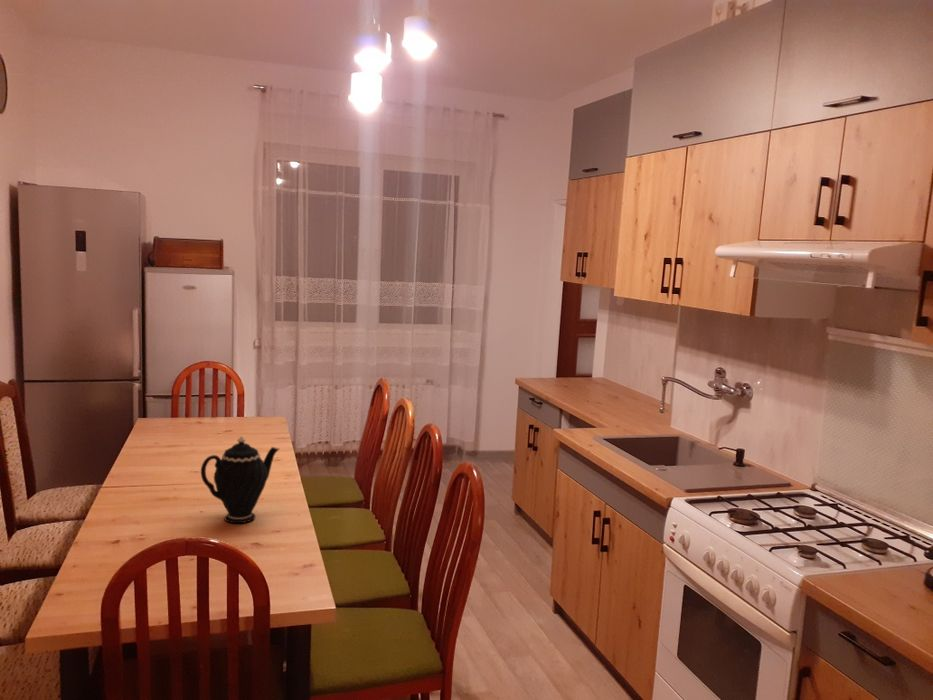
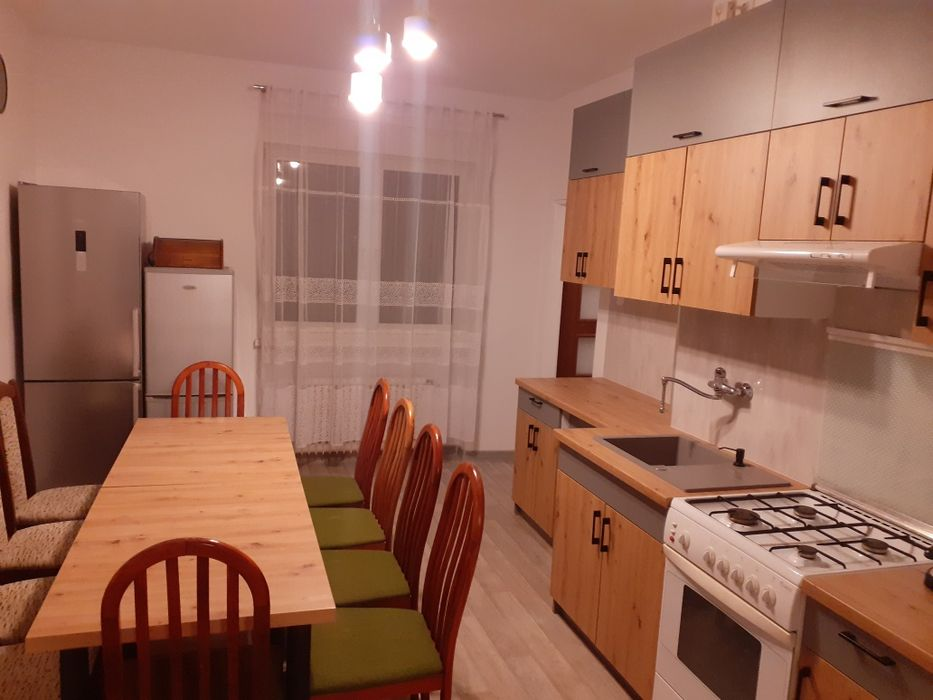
- teapot (242, 477)
